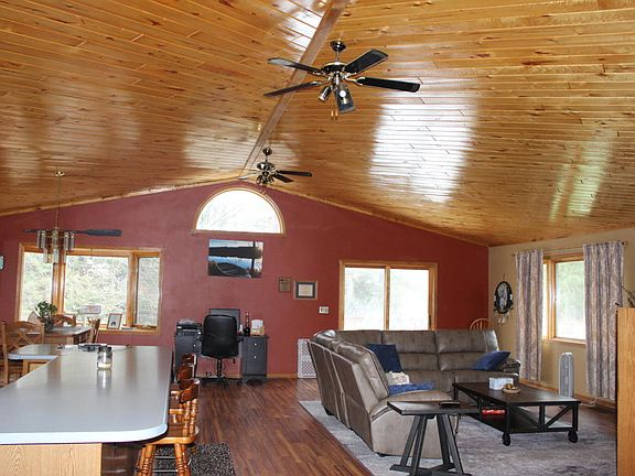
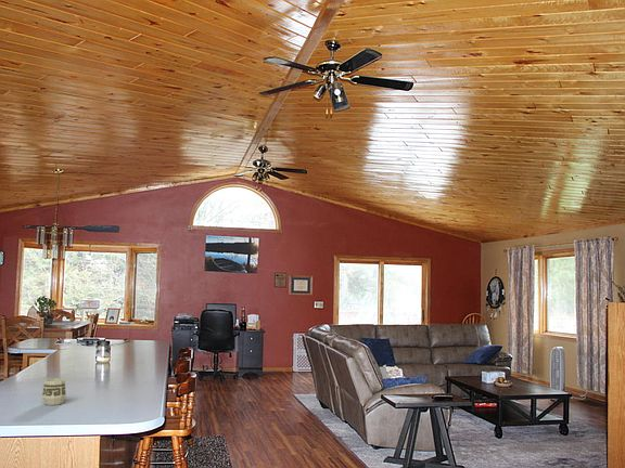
+ cup (54, 391)
